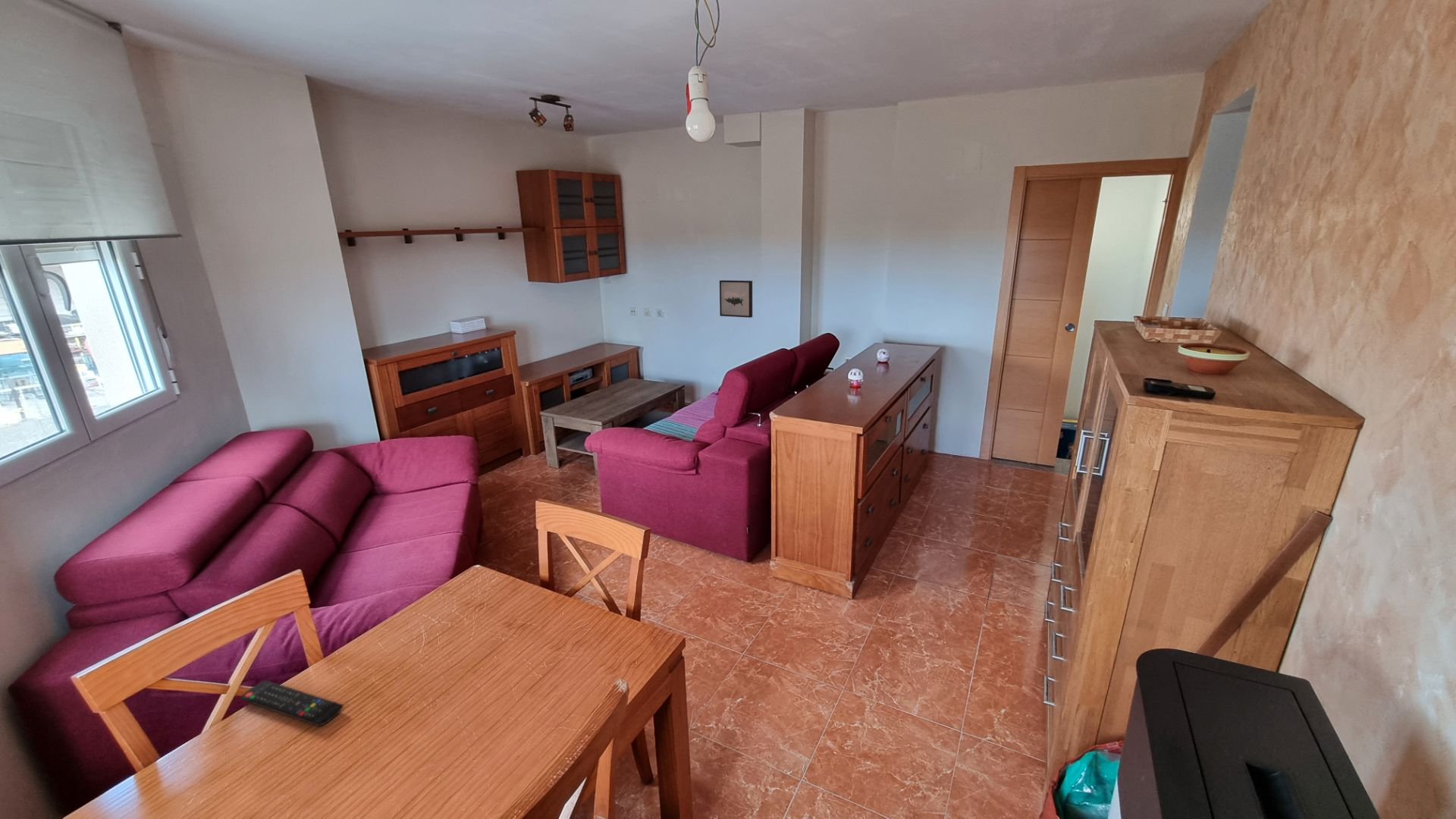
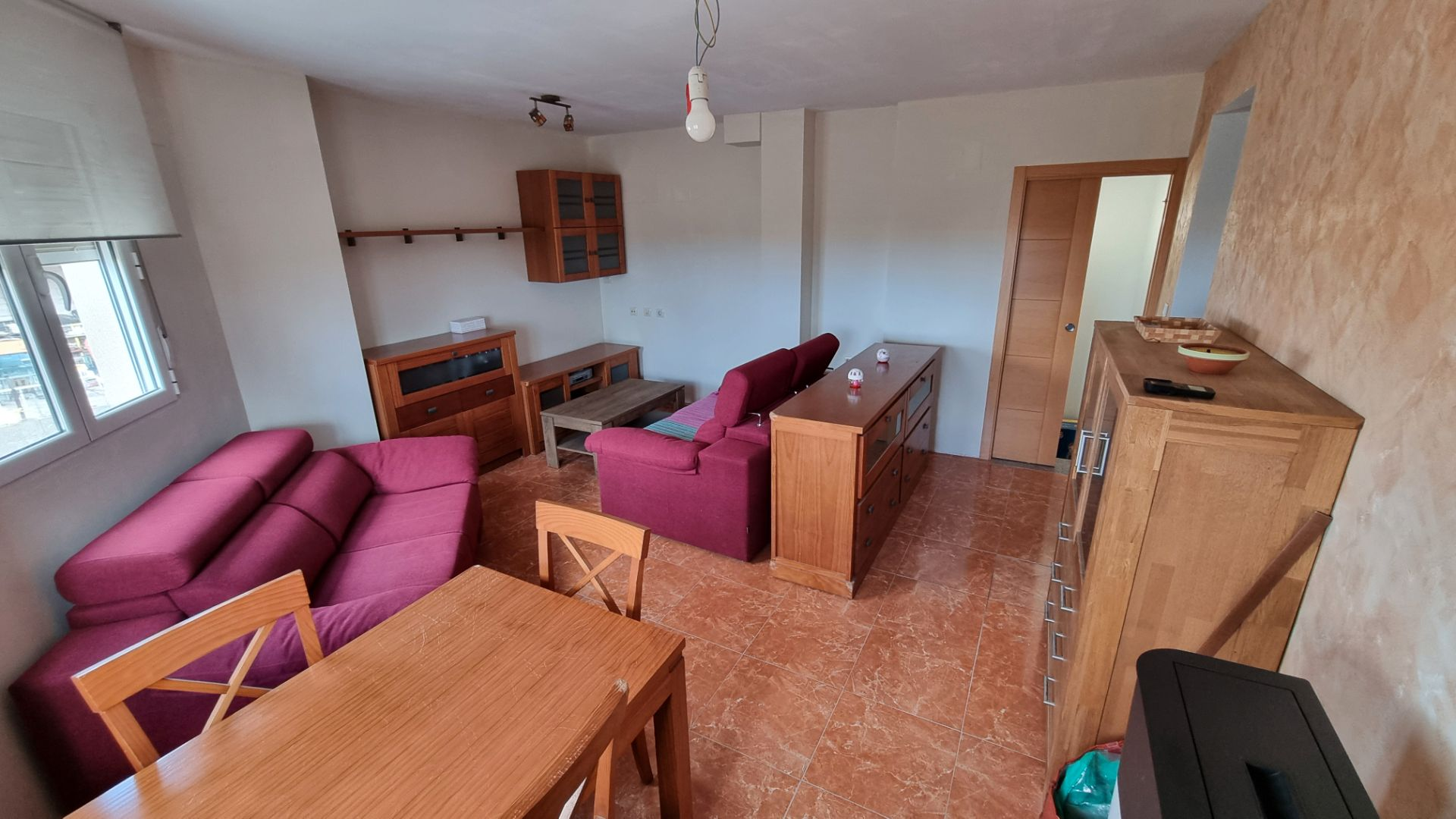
- remote control (290, 703)
- wall art (736, 298)
